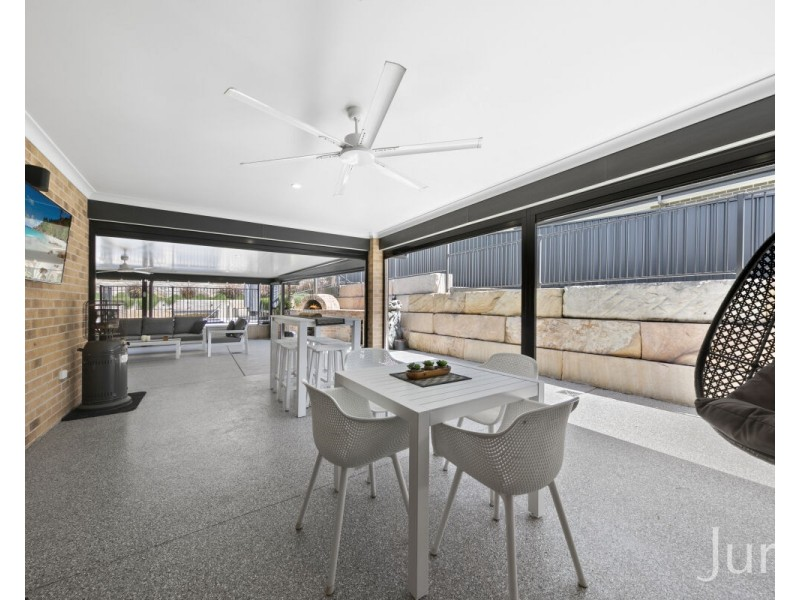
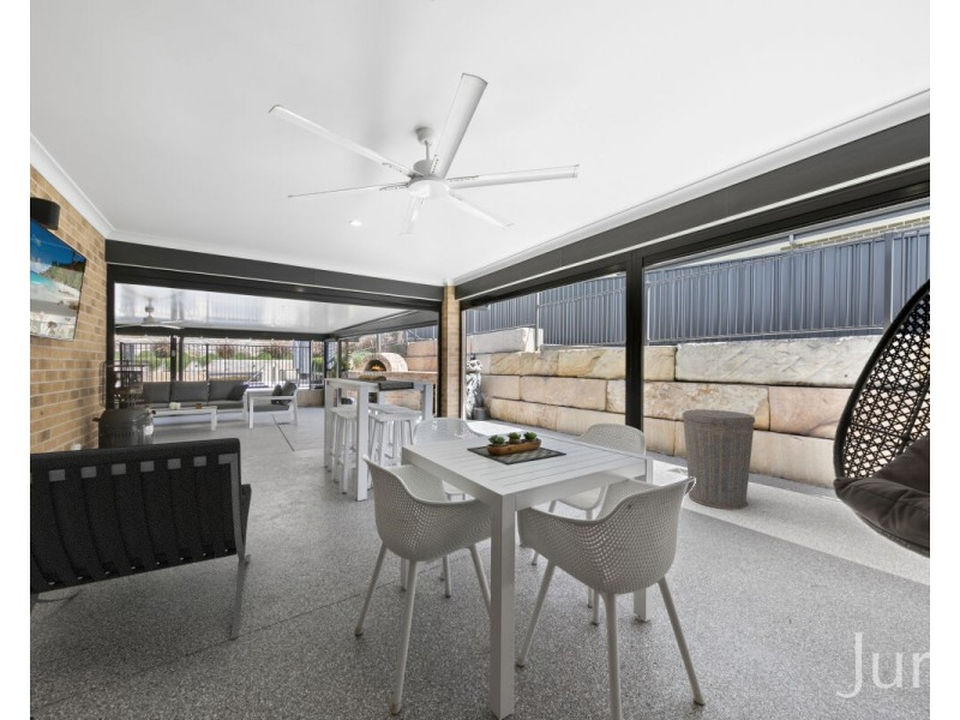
+ trash can (716, 456)
+ lounge chair (149, 522)
